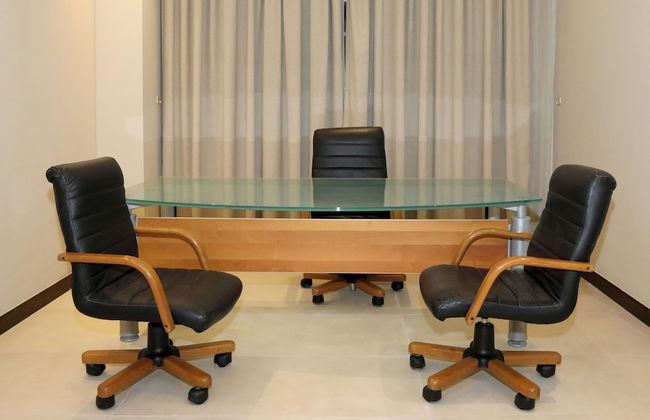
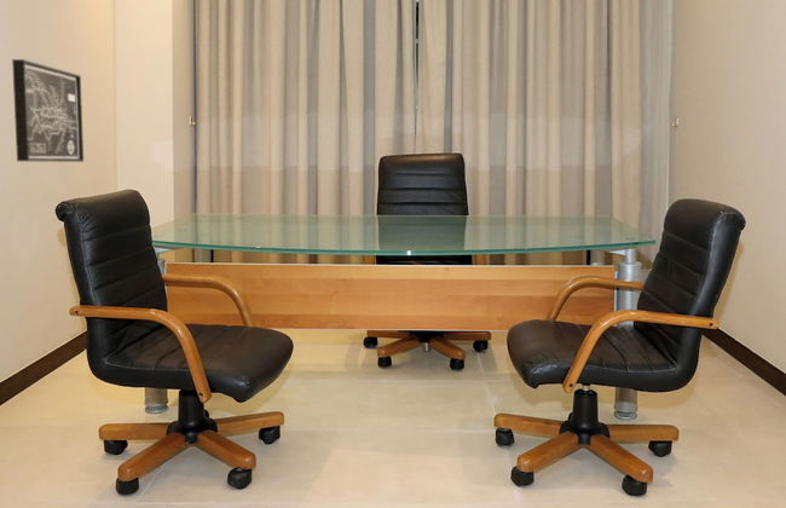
+ wall art (51, 115)
